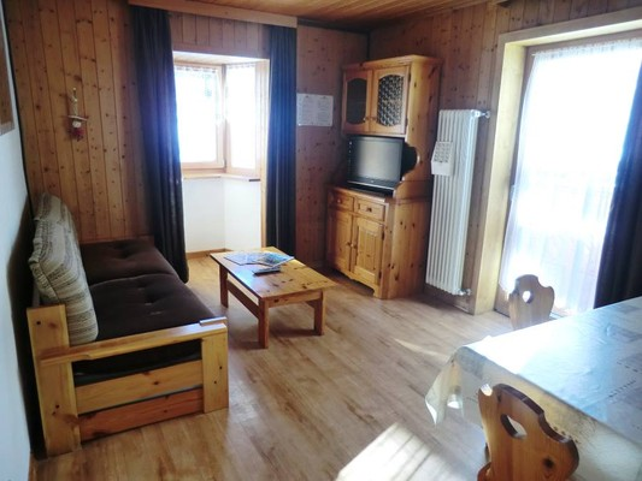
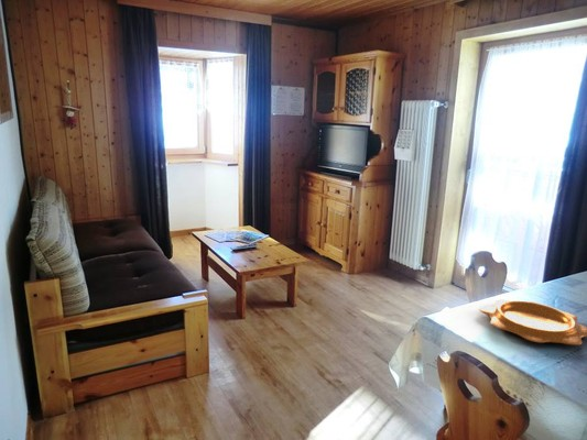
+ decorative bowl (533, 319)
